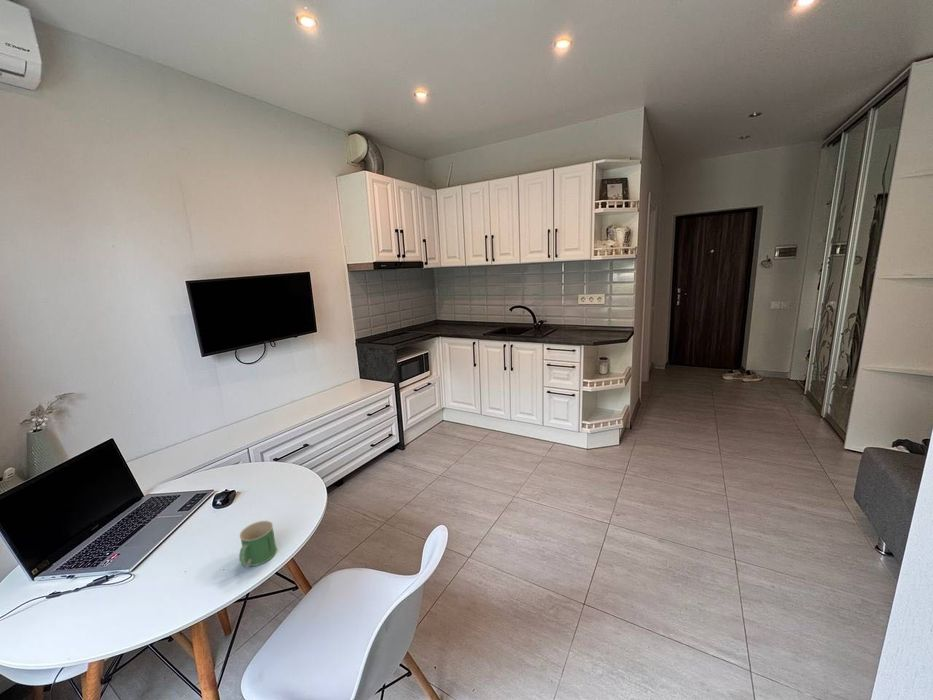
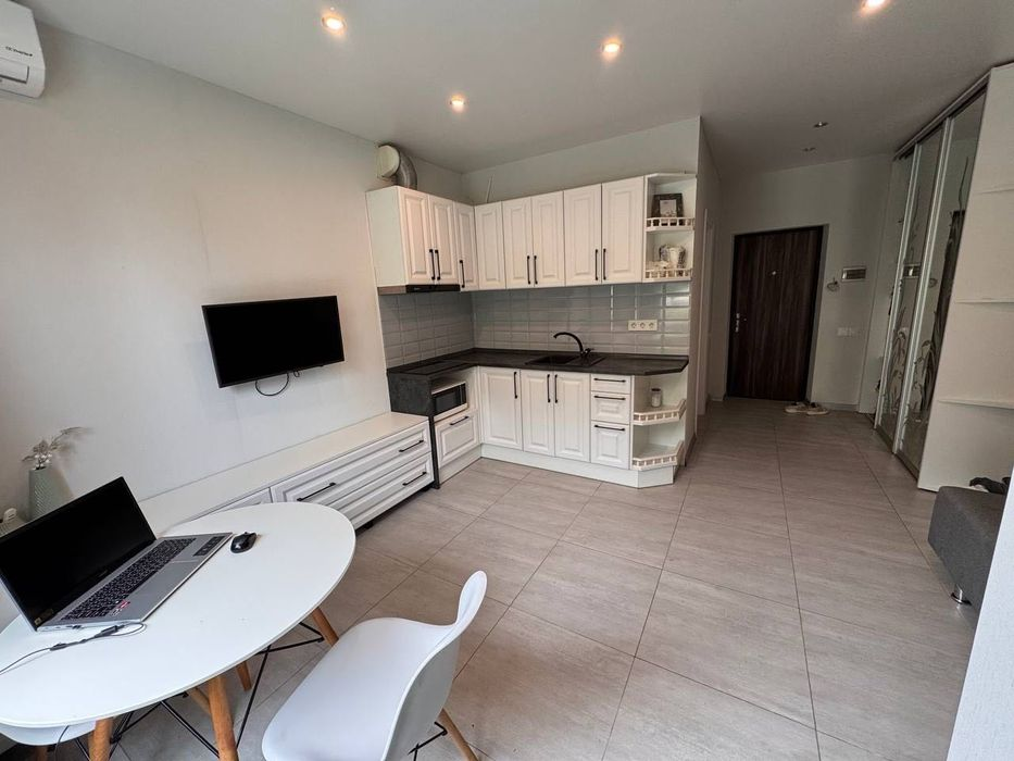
- mug (255, 546)
